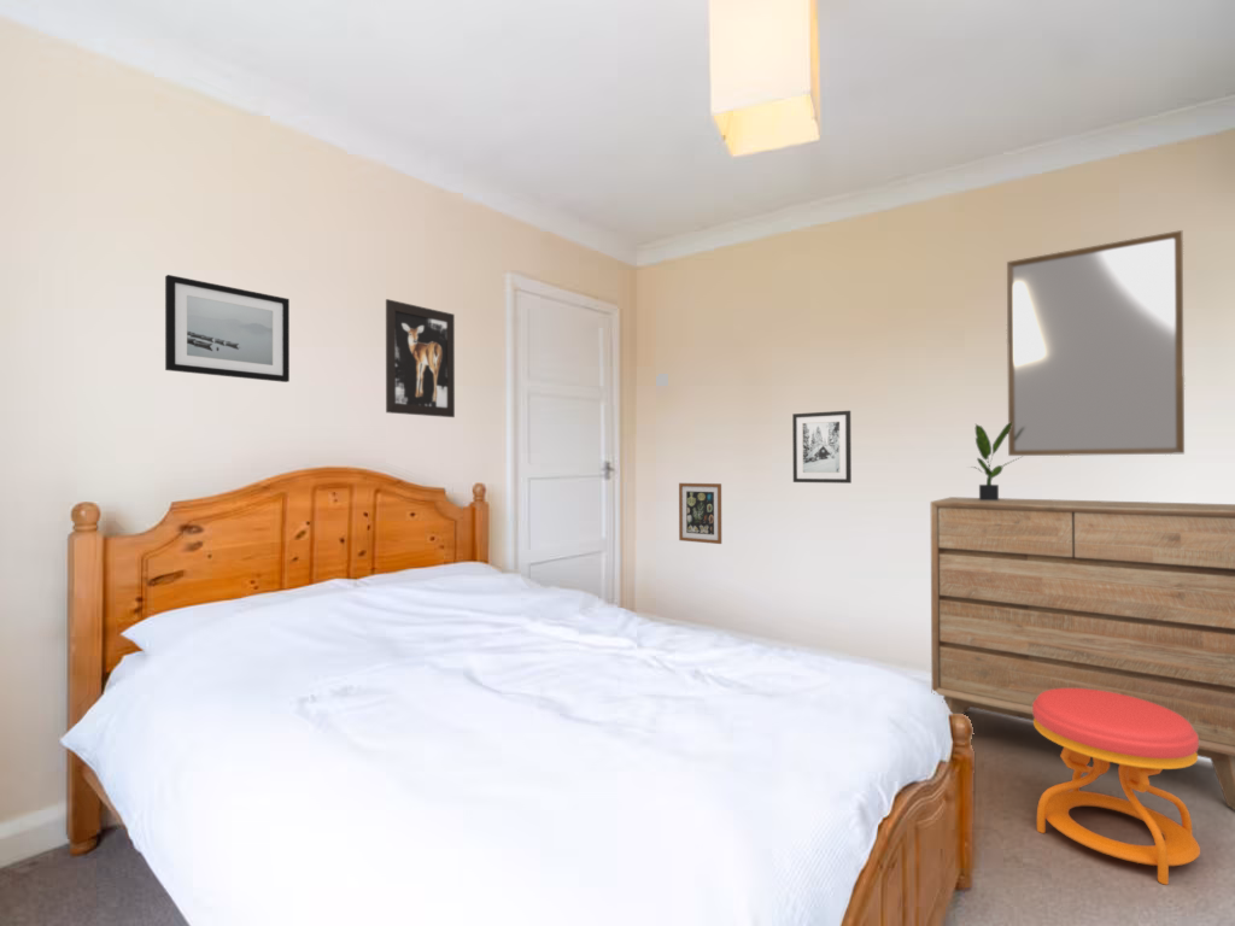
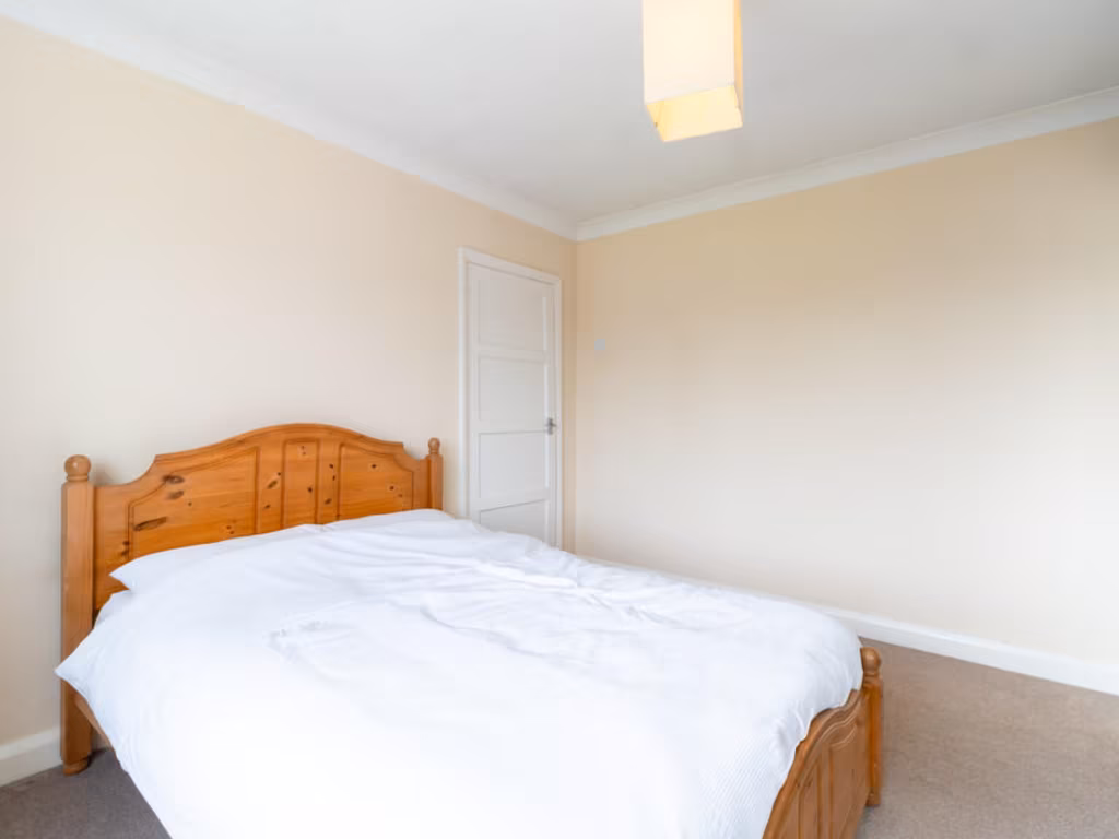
- wall art (421, 361)
- dresser (1076, 627)
- potted plant (991, 457)
- stool (1118, 772)
- wall art (820, 447)
- home mirror (1089, 351)
- wall art (230, 332)
- wall art (700, 512)
